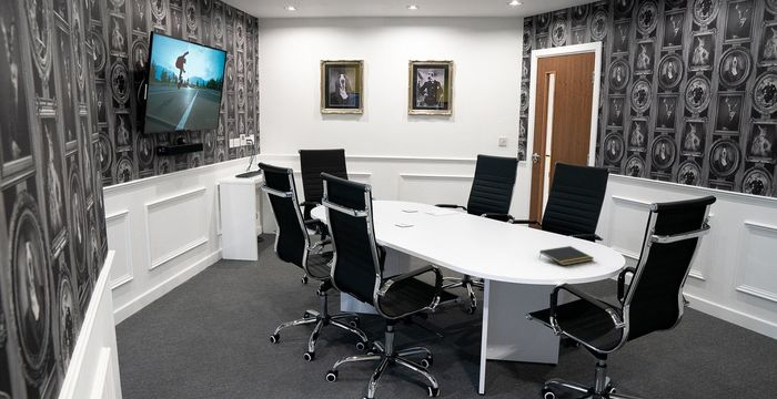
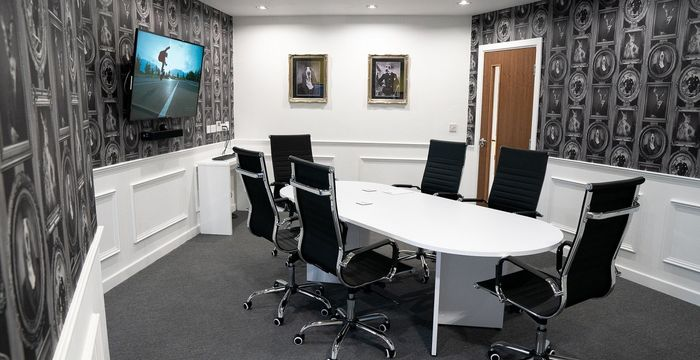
- notepad (566, 255)
